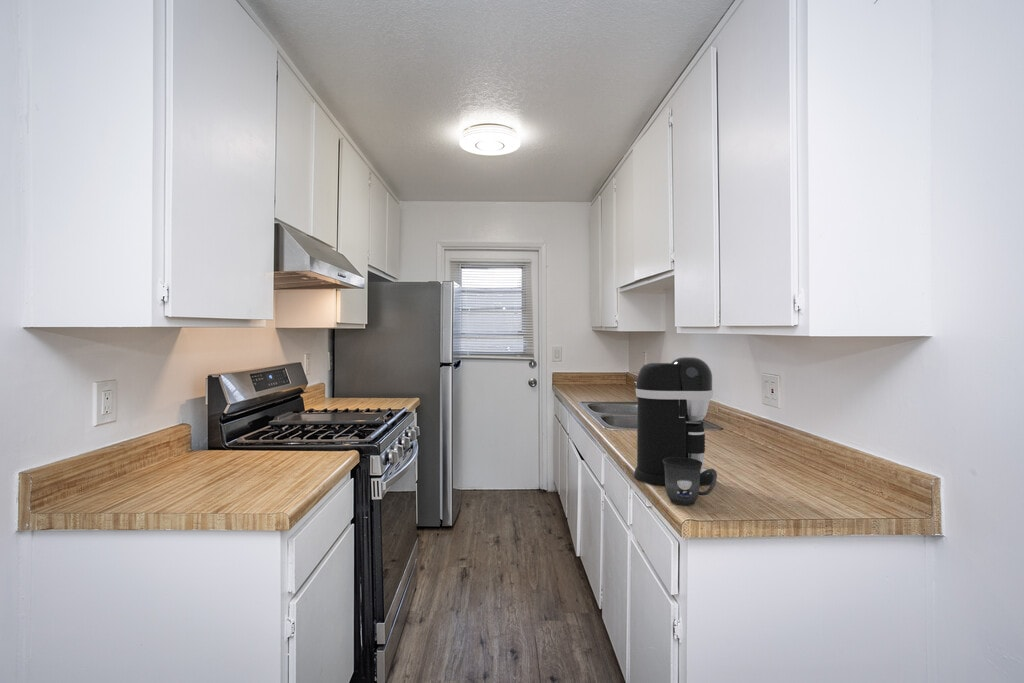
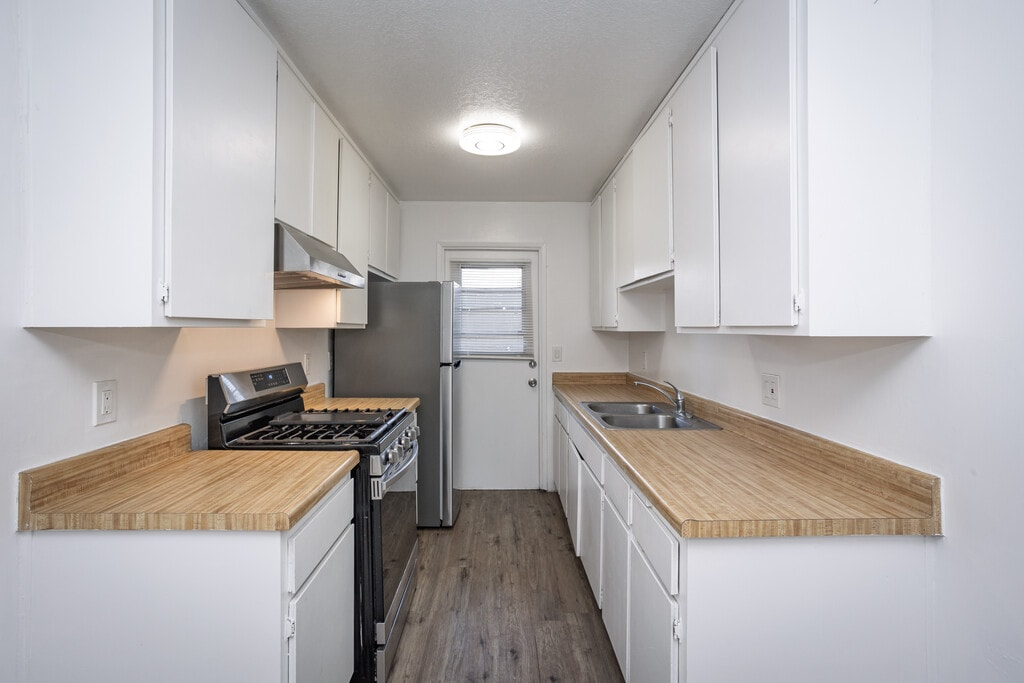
- coffee maker (673, 417)
- mug (689, 481)
